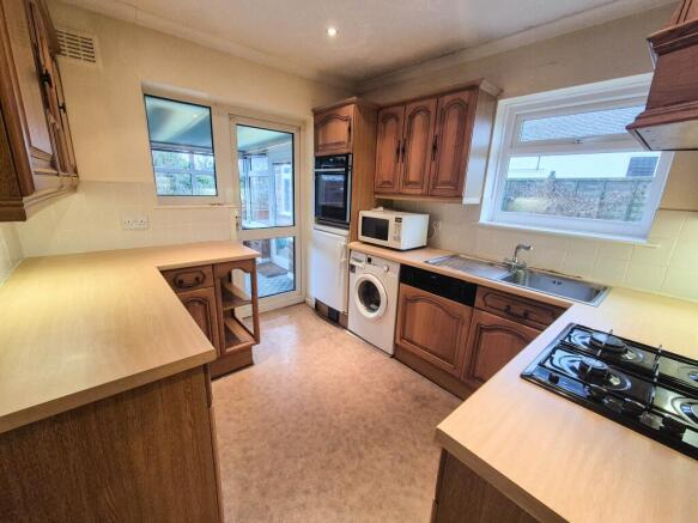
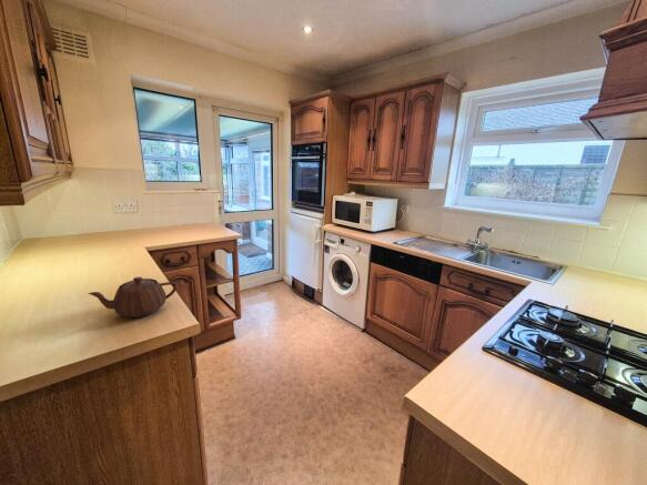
+ teapot (137, 294)
